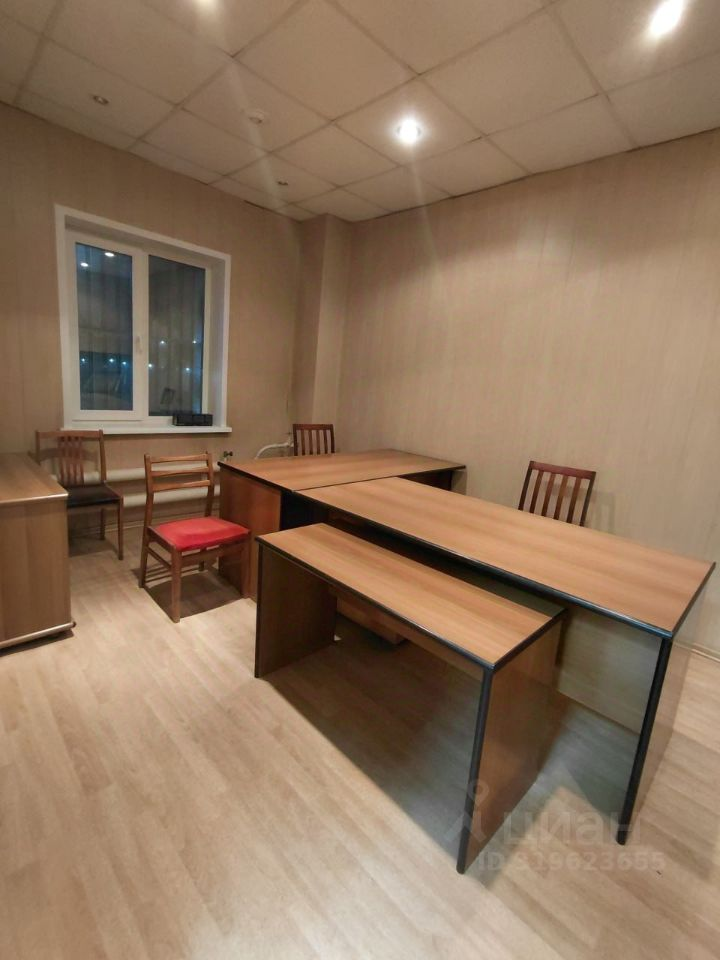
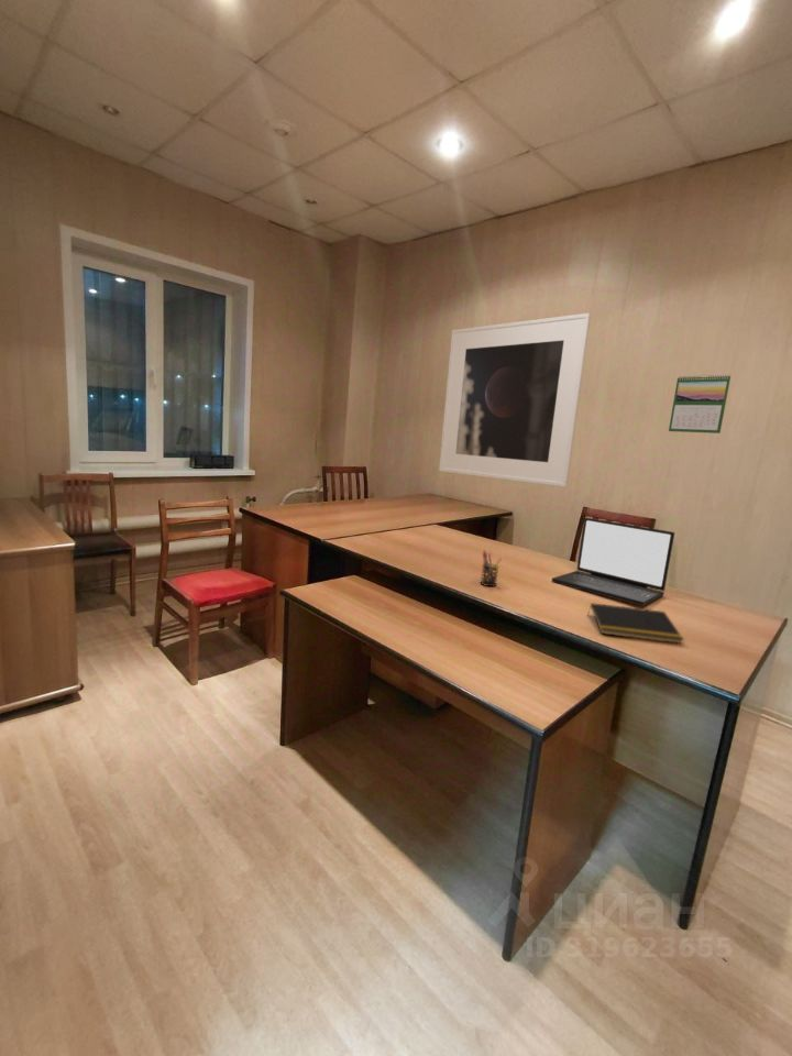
+ calendar (698, 403)
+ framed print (505, 402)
+ notepad (634, 622)
+ laptop (610, 558)
+ pen holder (488, 568)
